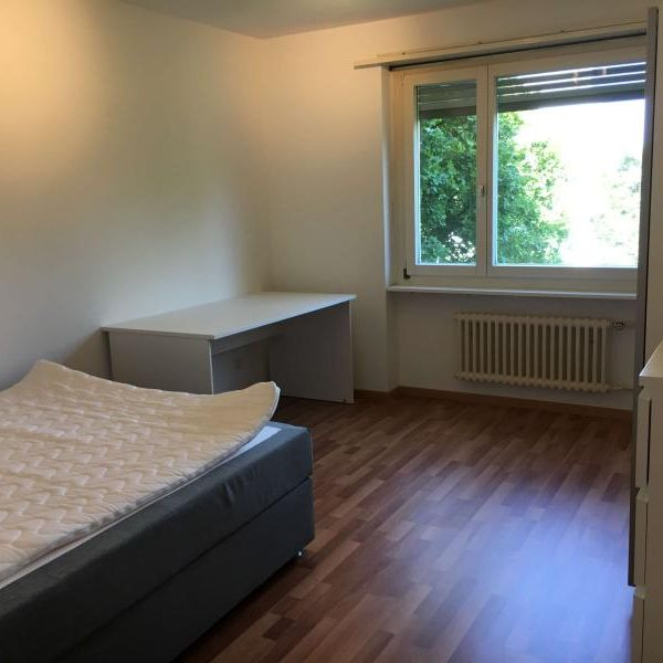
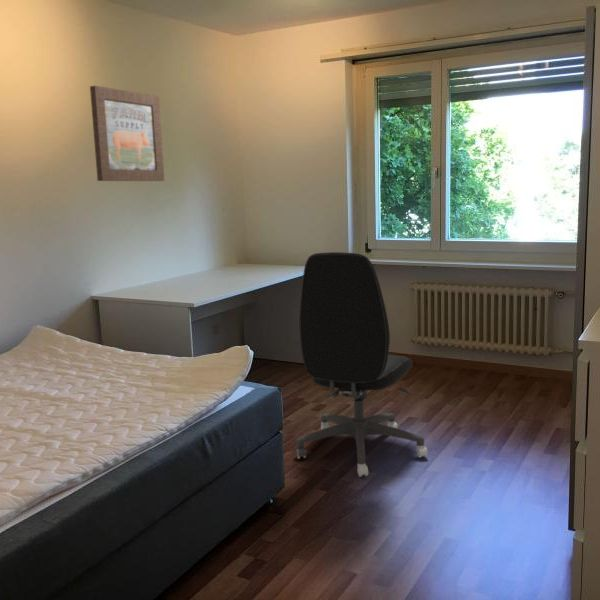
+ office chair (364, 351)
+ wall art (129, 136)
